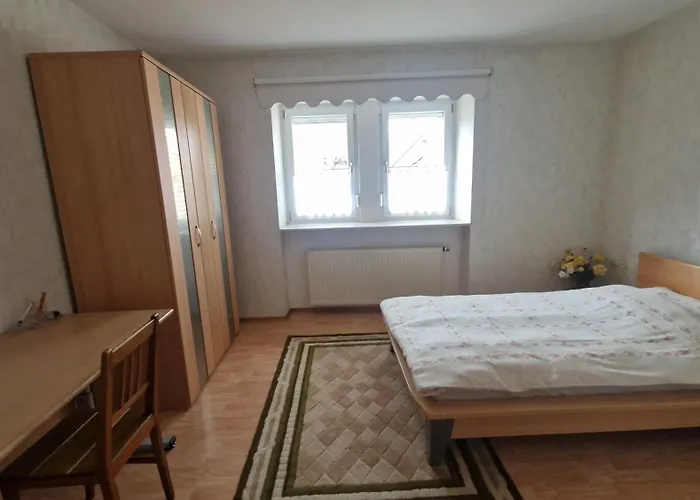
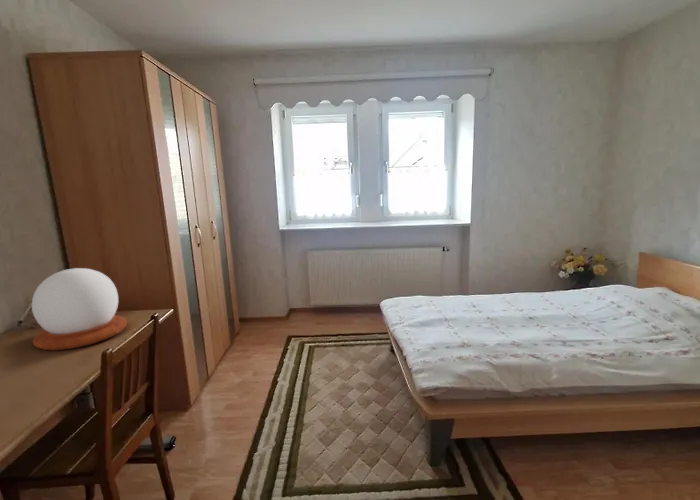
+ snow globe (77, 302)
